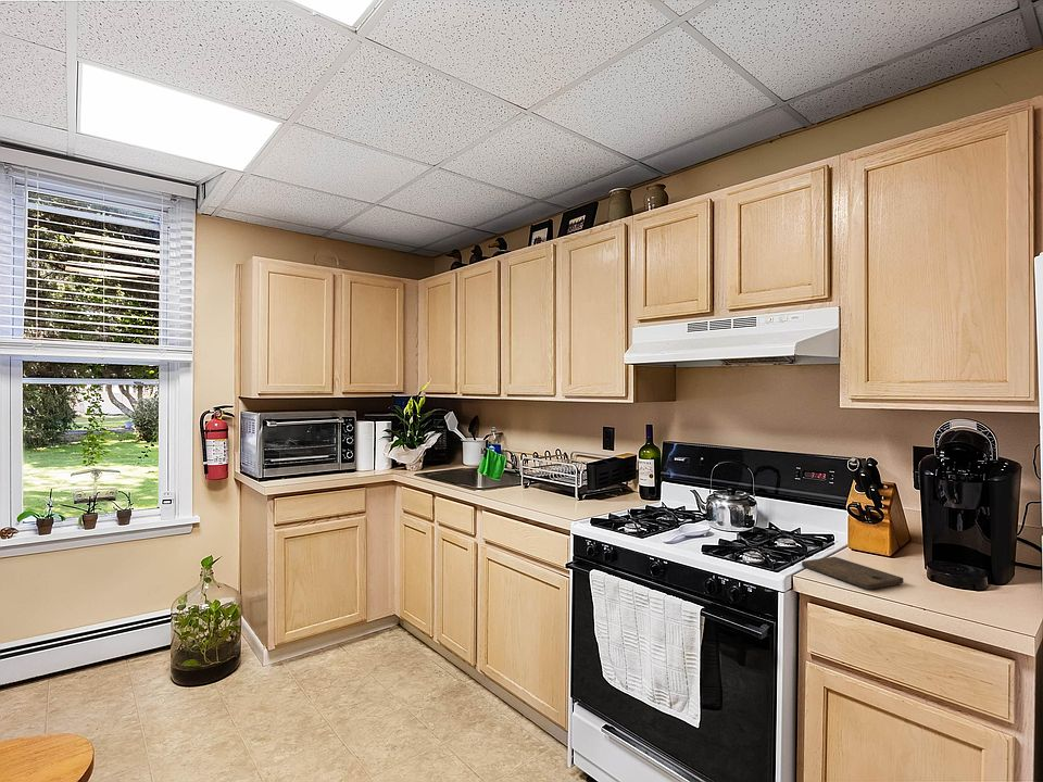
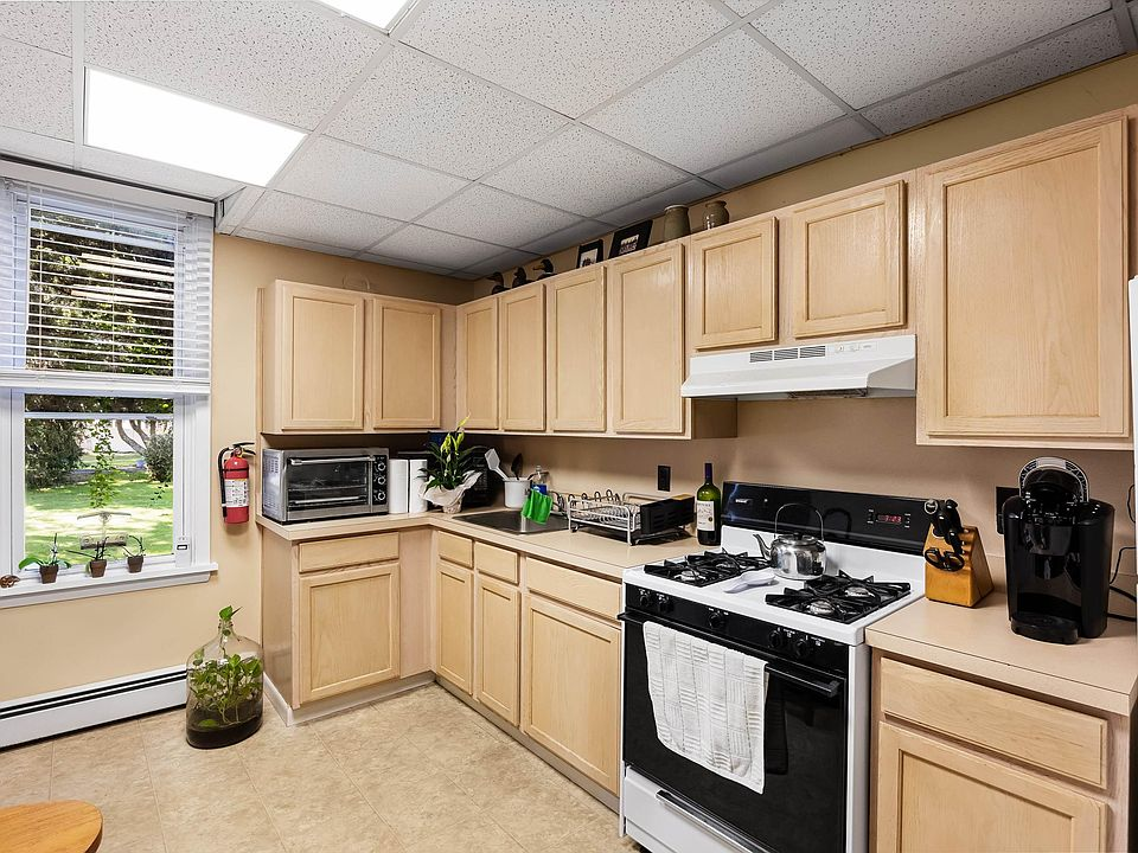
- cutting board (850, 571)
